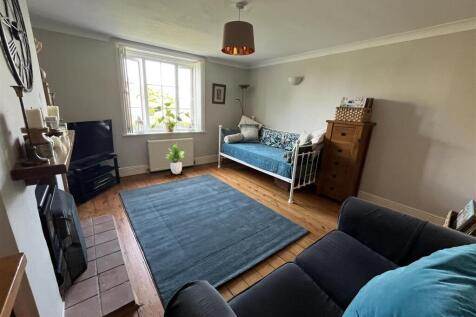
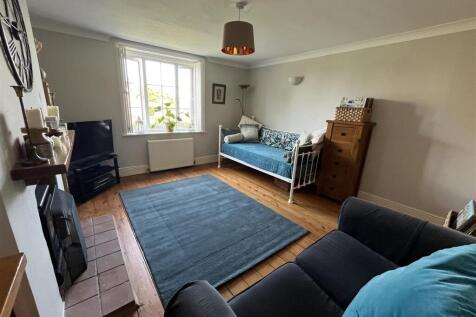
- potted plant (175, 158)
